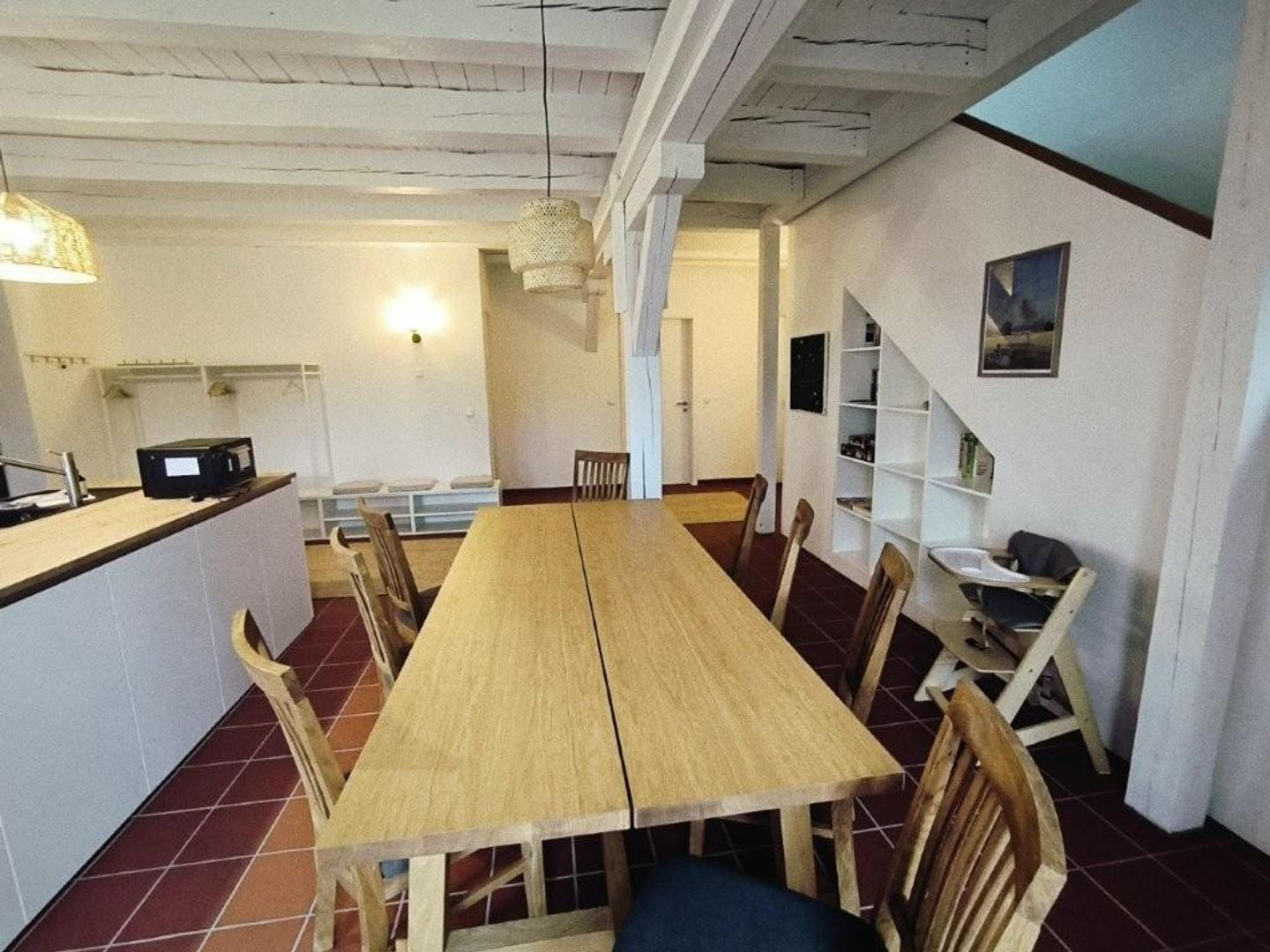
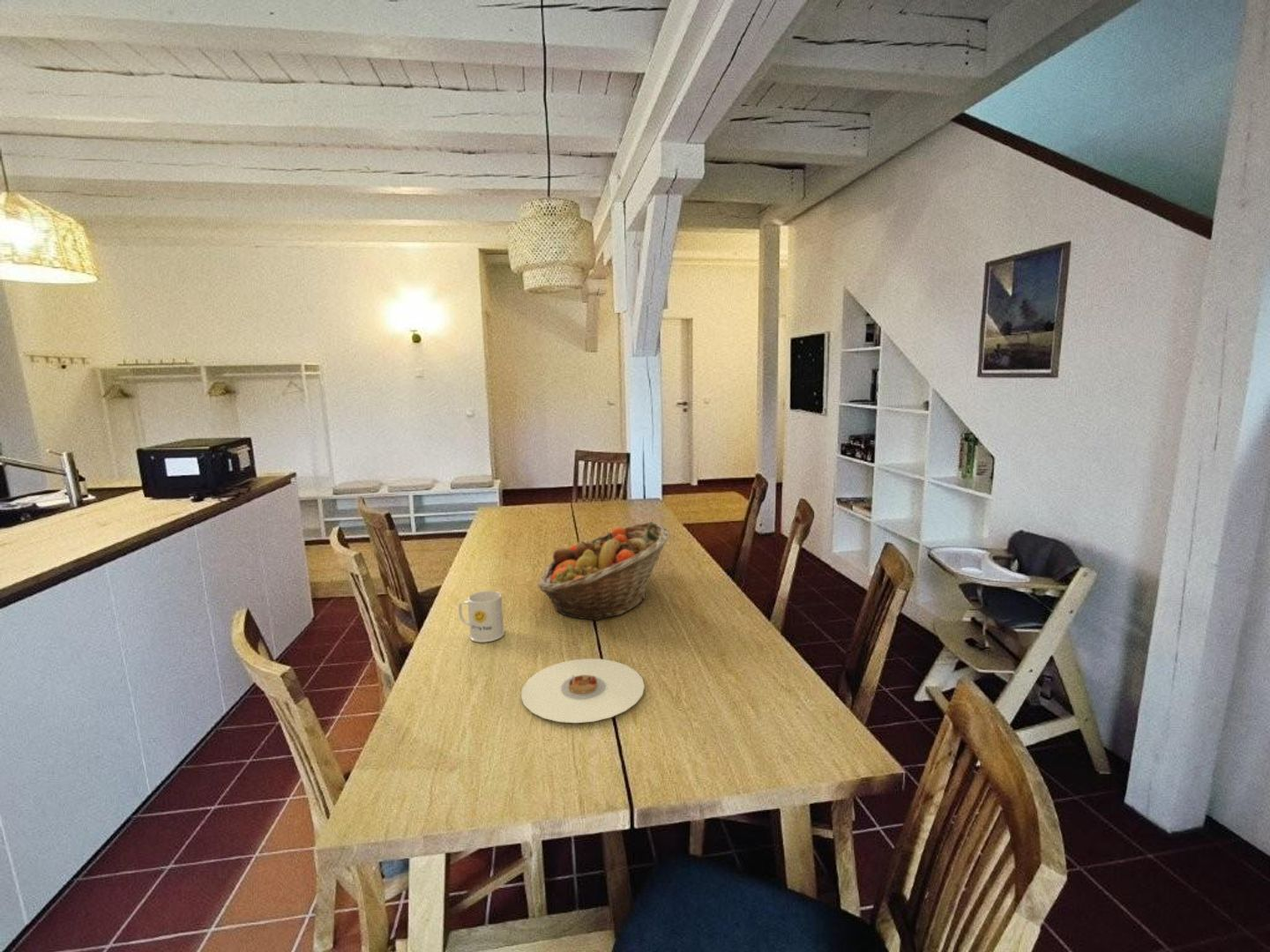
+ mug (480, 615)
+ plate (583, 682)
+ fruit basket (605, 565)
